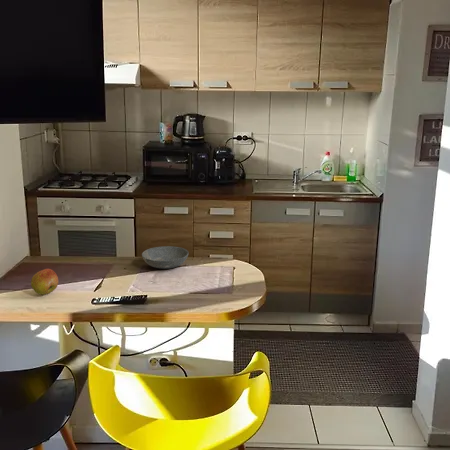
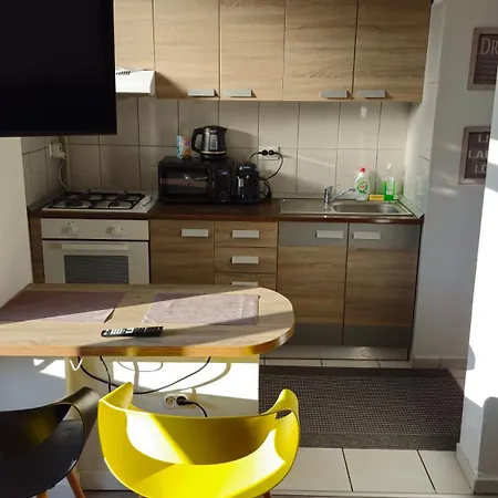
- bowl (165, 259)
- apple (44, 281)
